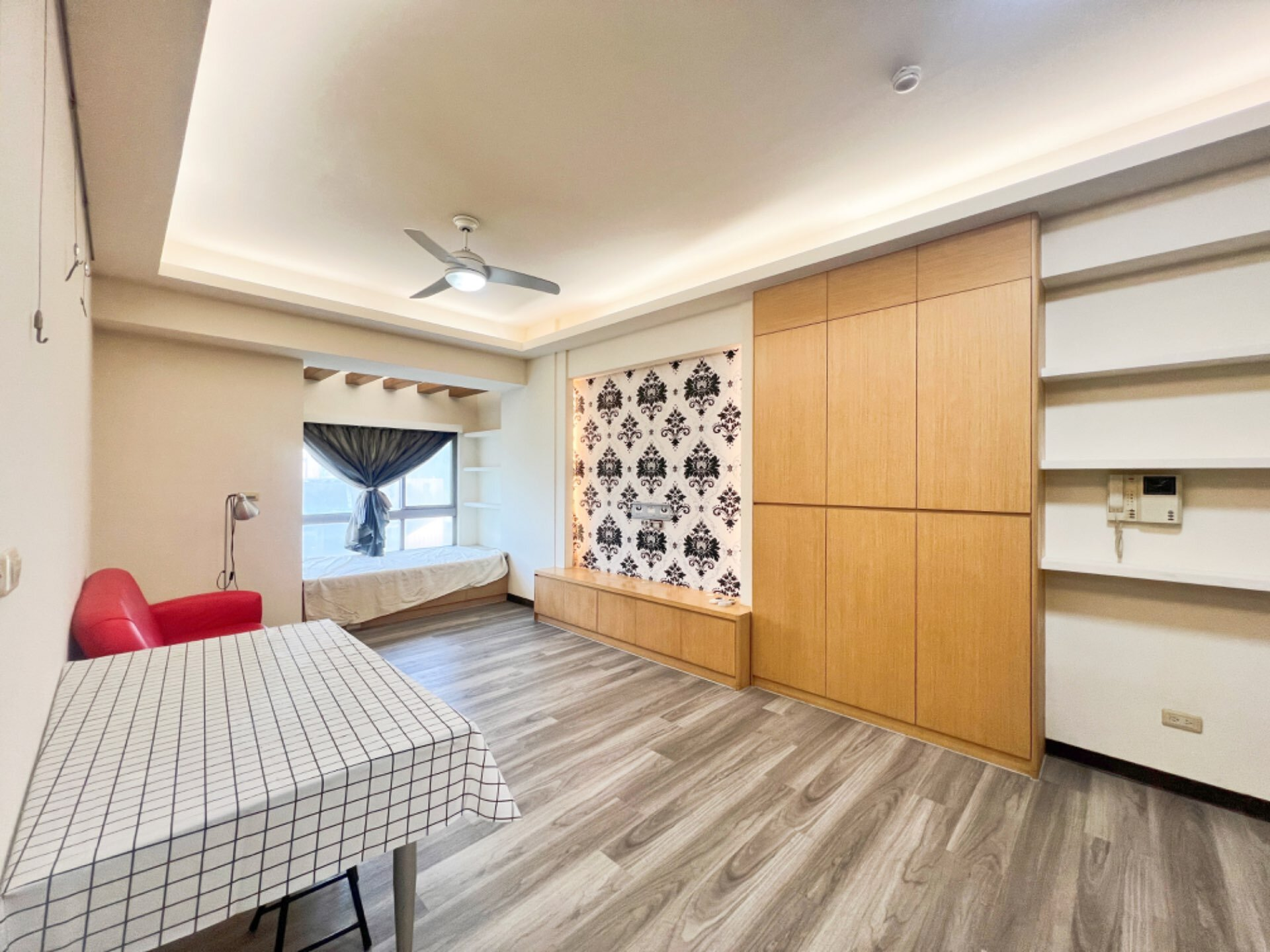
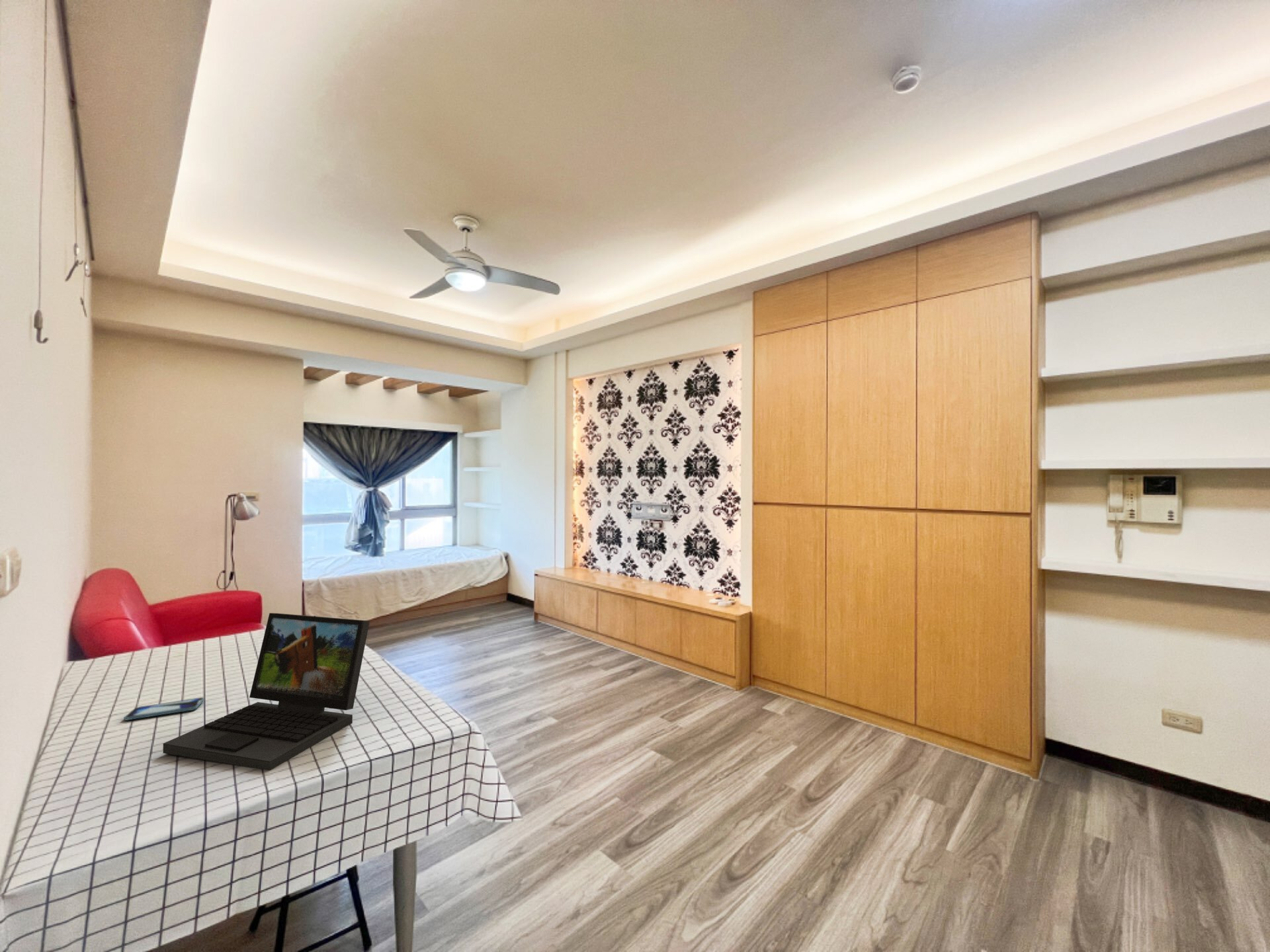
+ smartphone (165, 708)
+ laptop (275, 680)
